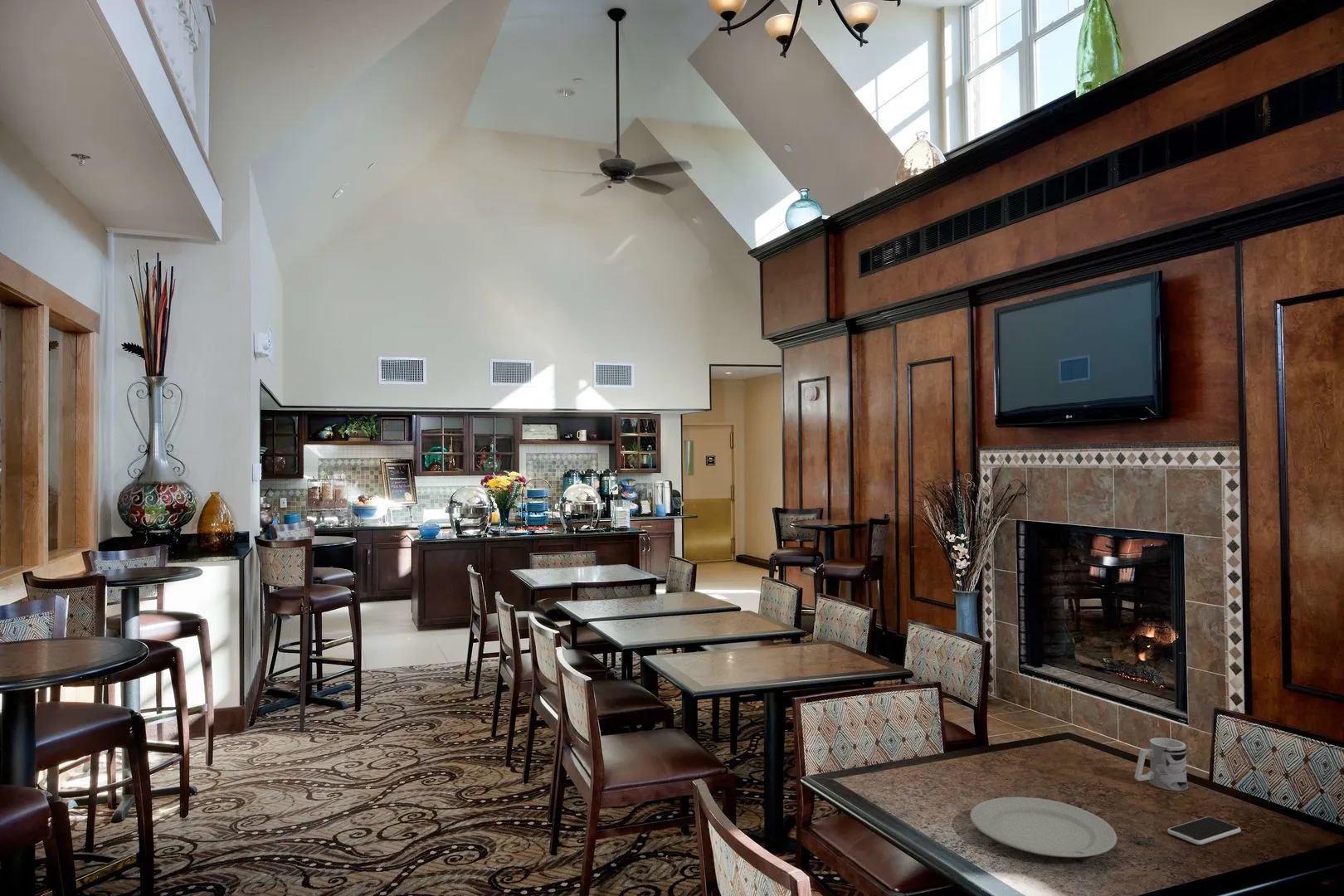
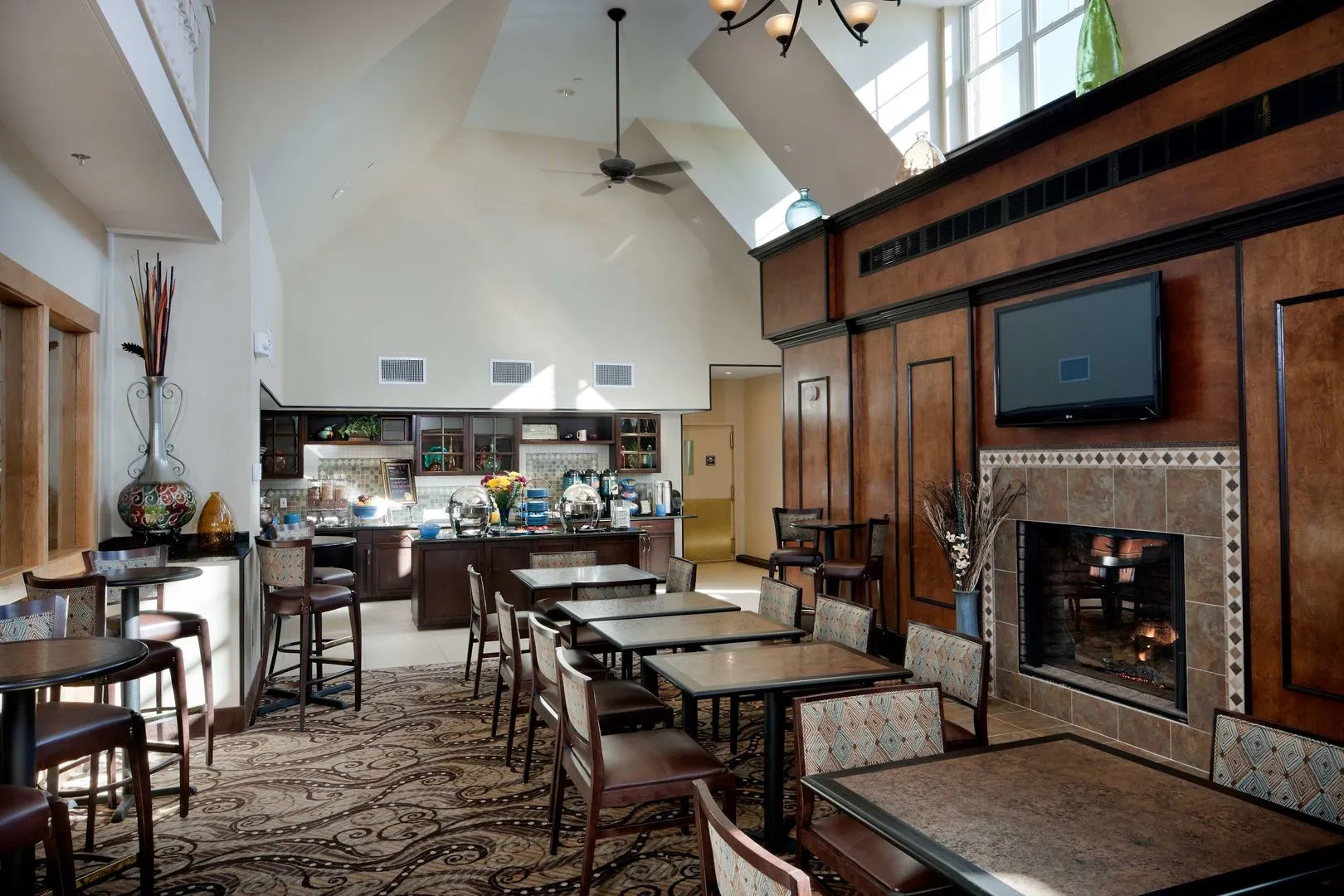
- mug (1160, 763)
- smartphone (1204, 830)
- chinaware (1041, 830)
